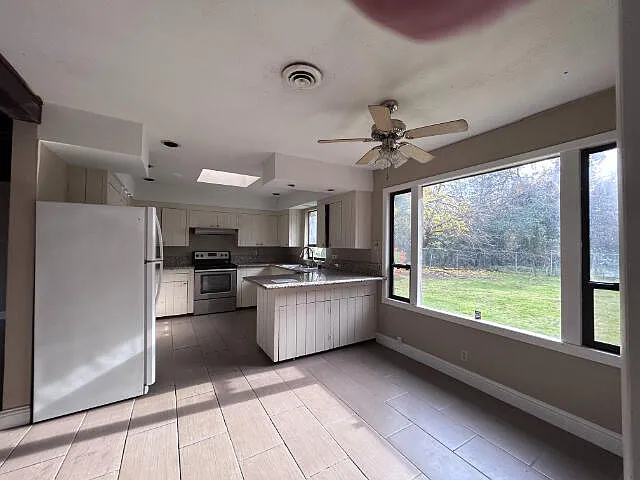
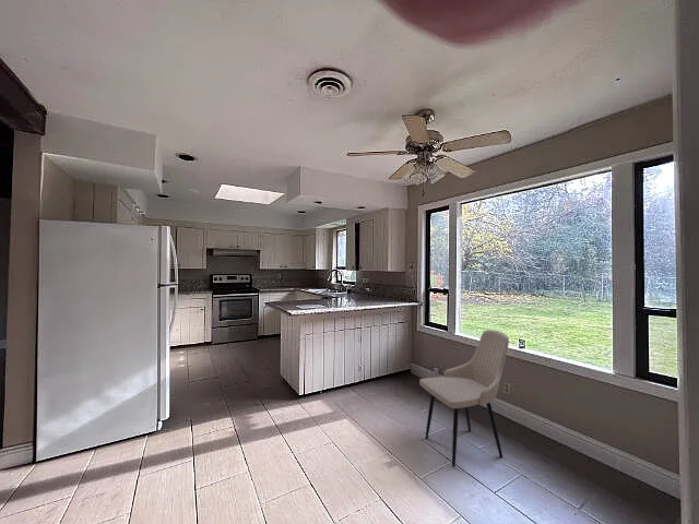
+ dining chair (466, 389)
